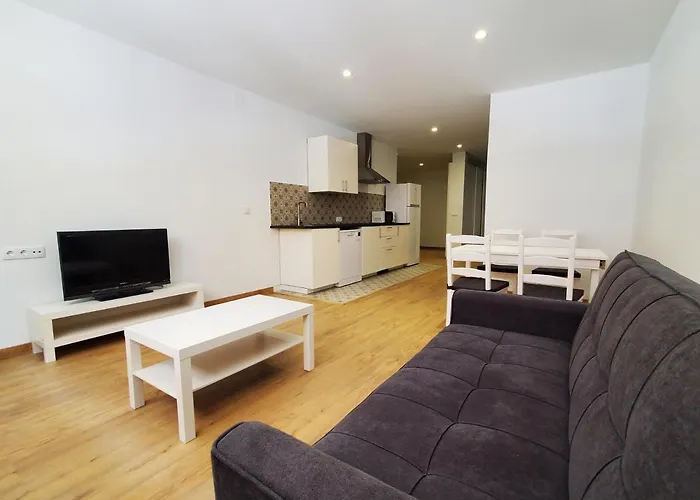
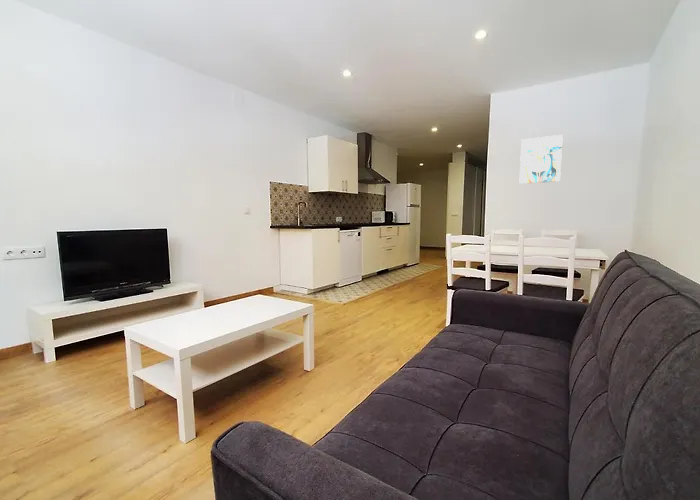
+ wall art (540, 160)
